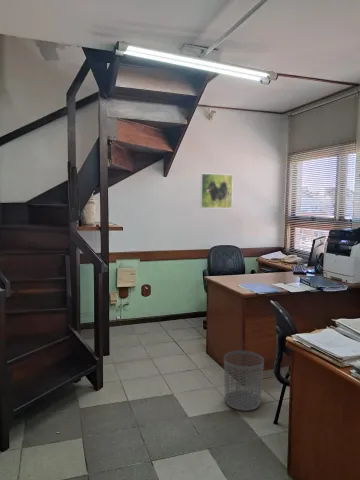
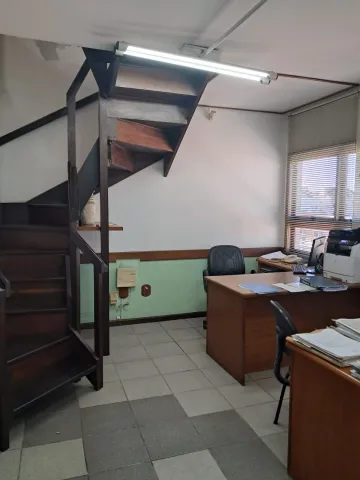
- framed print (216, 191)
- waste bin (243, 380)
